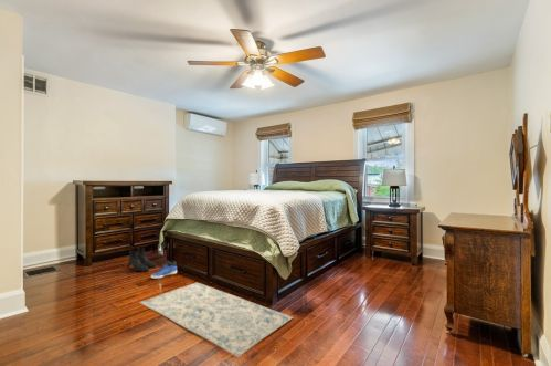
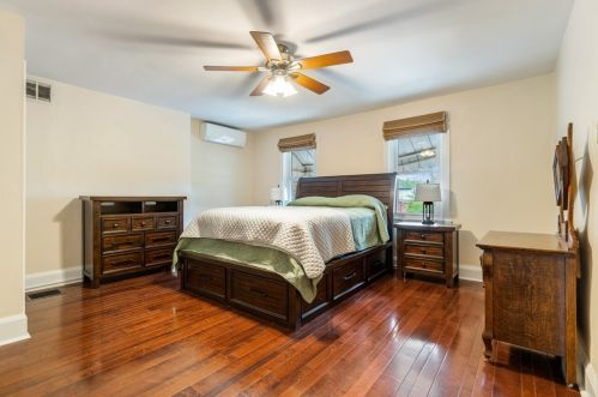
- sneaker (163, 268)
- boots (141, 258)
- rug (212, 309)
